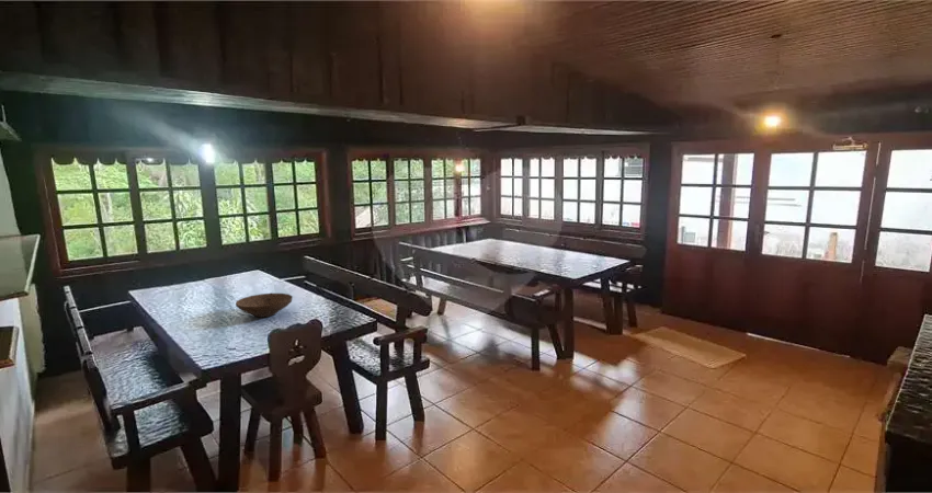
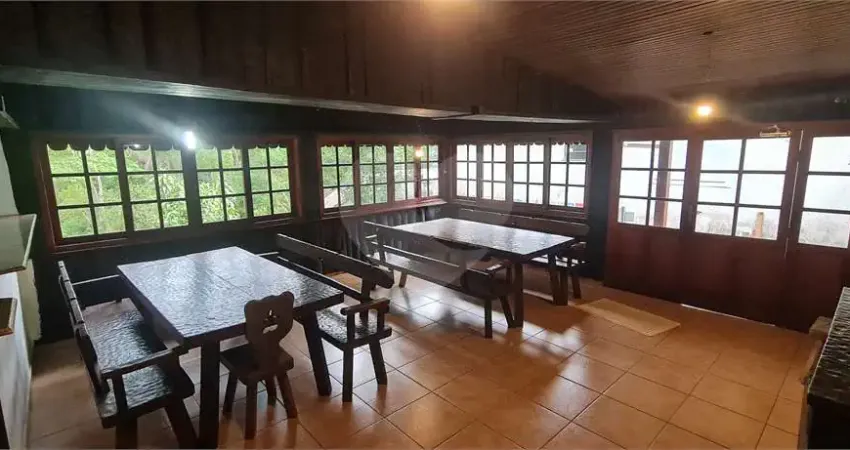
- wooden bowl (264, 307)
